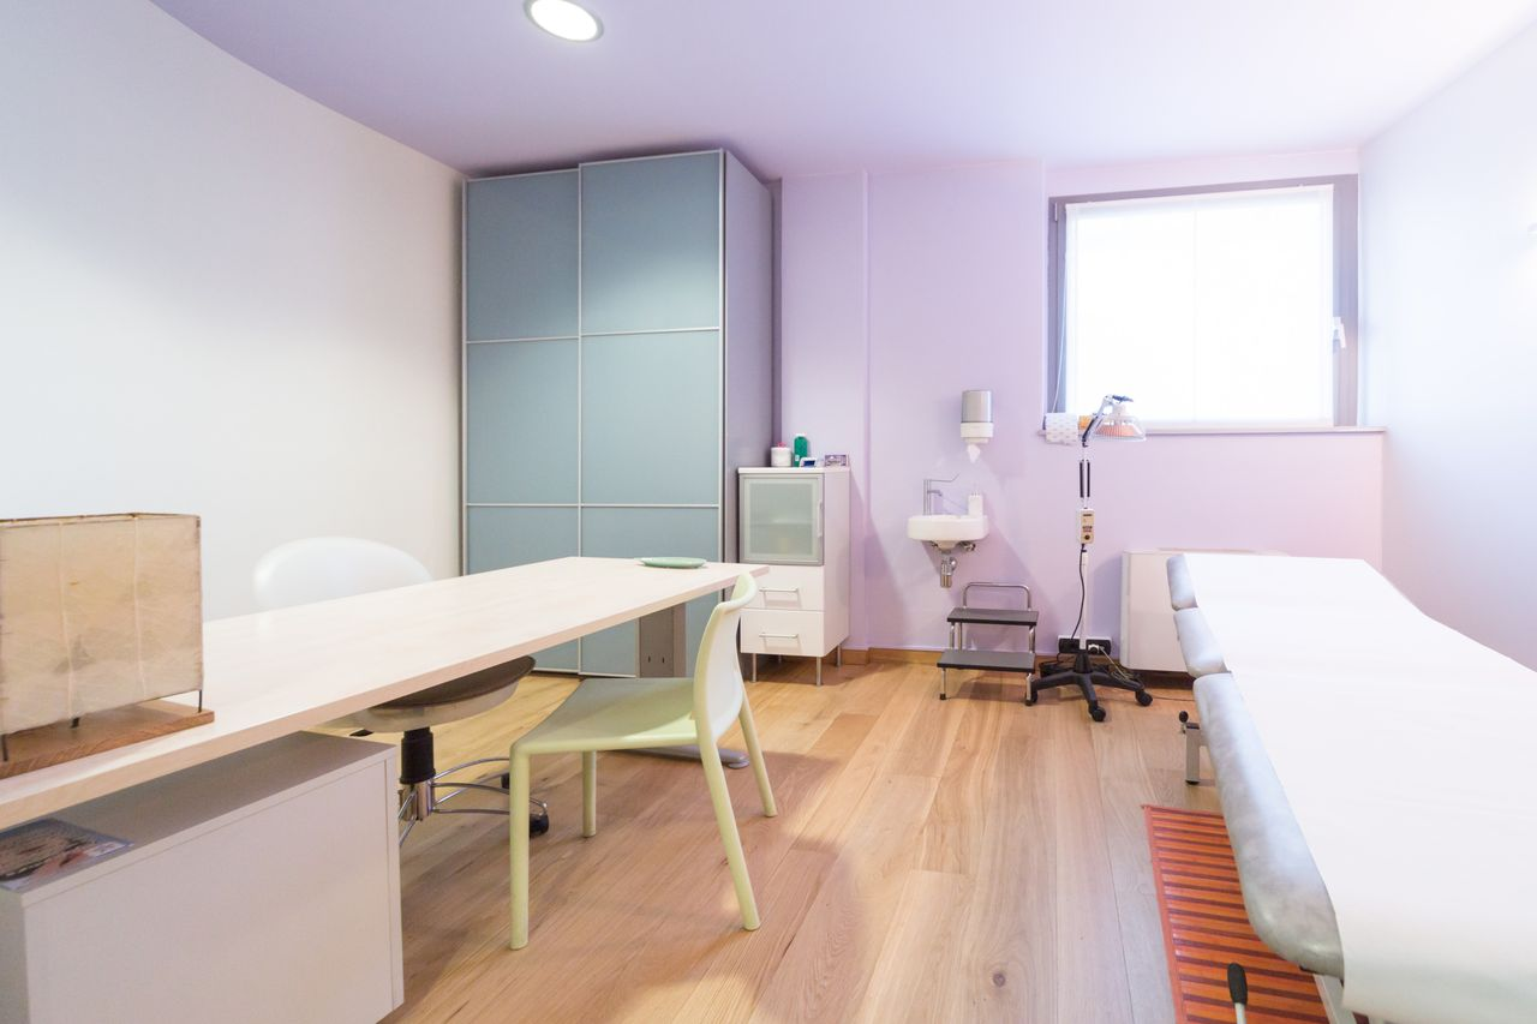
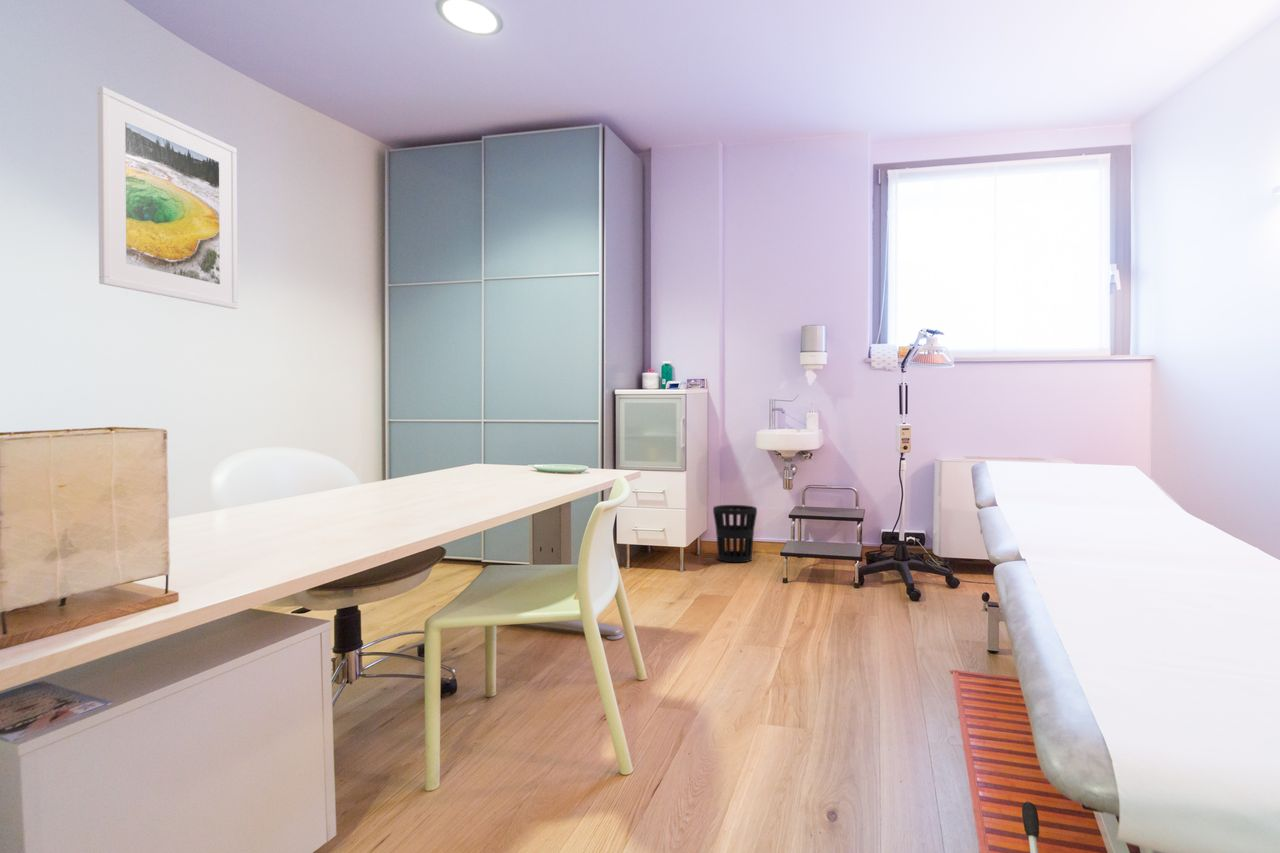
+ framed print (174, 209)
+ wastebasket (734, 533)
